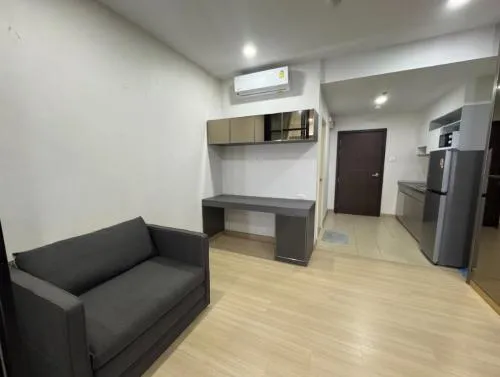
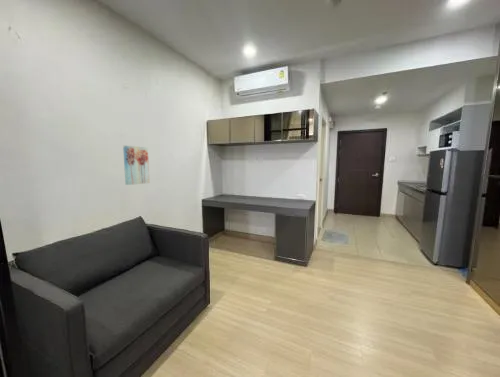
+ wall art (137, 165)
